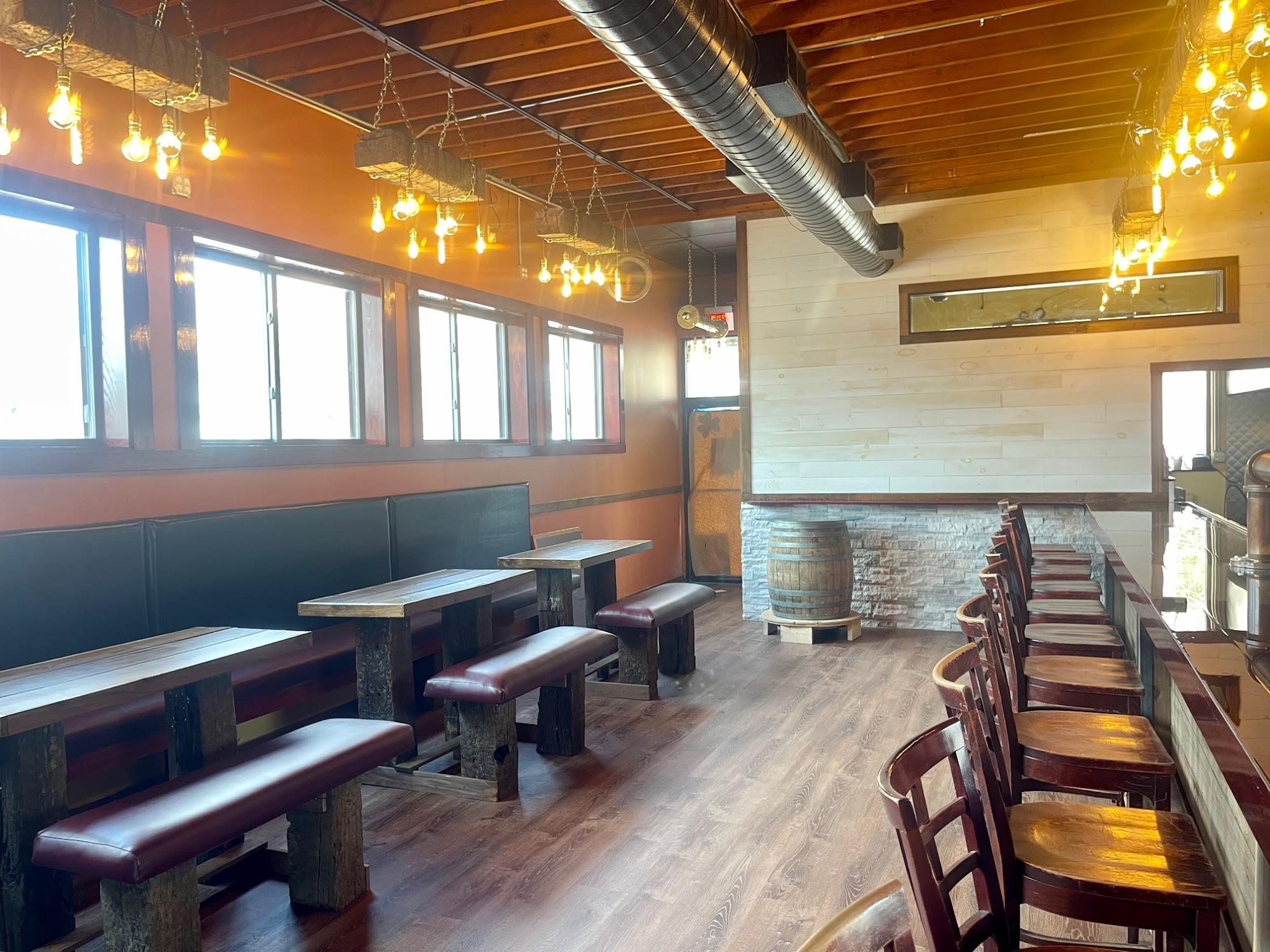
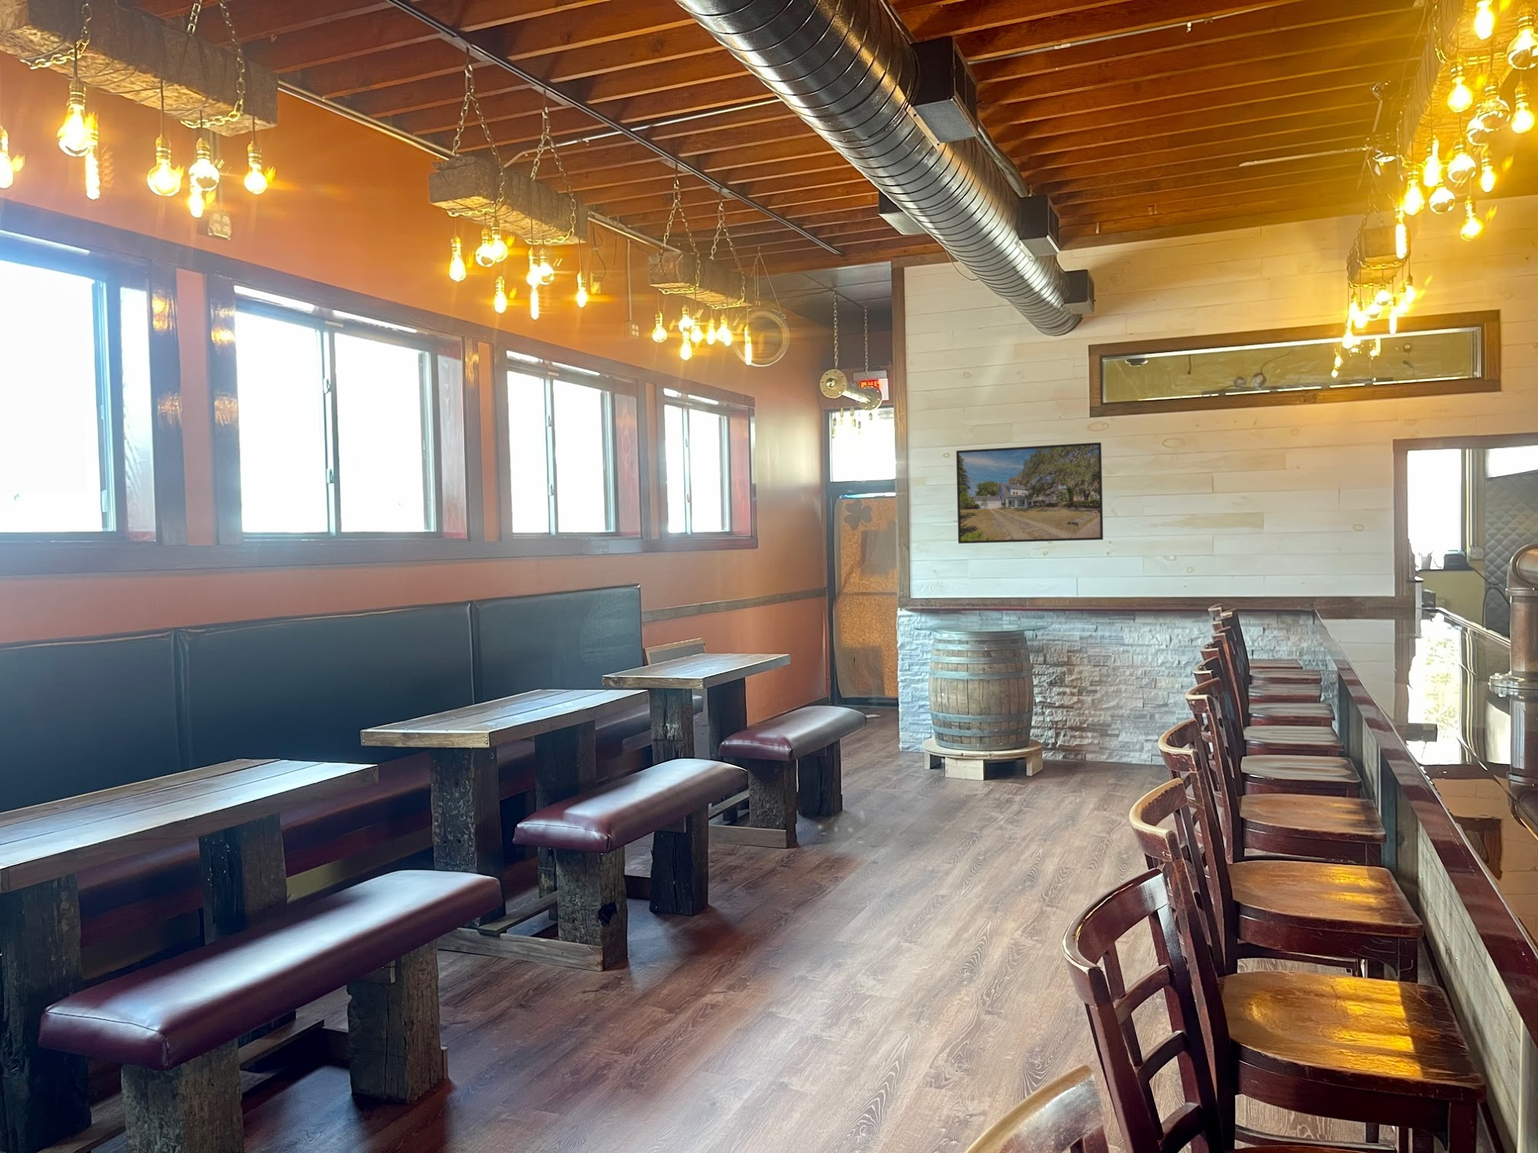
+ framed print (1027, 493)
